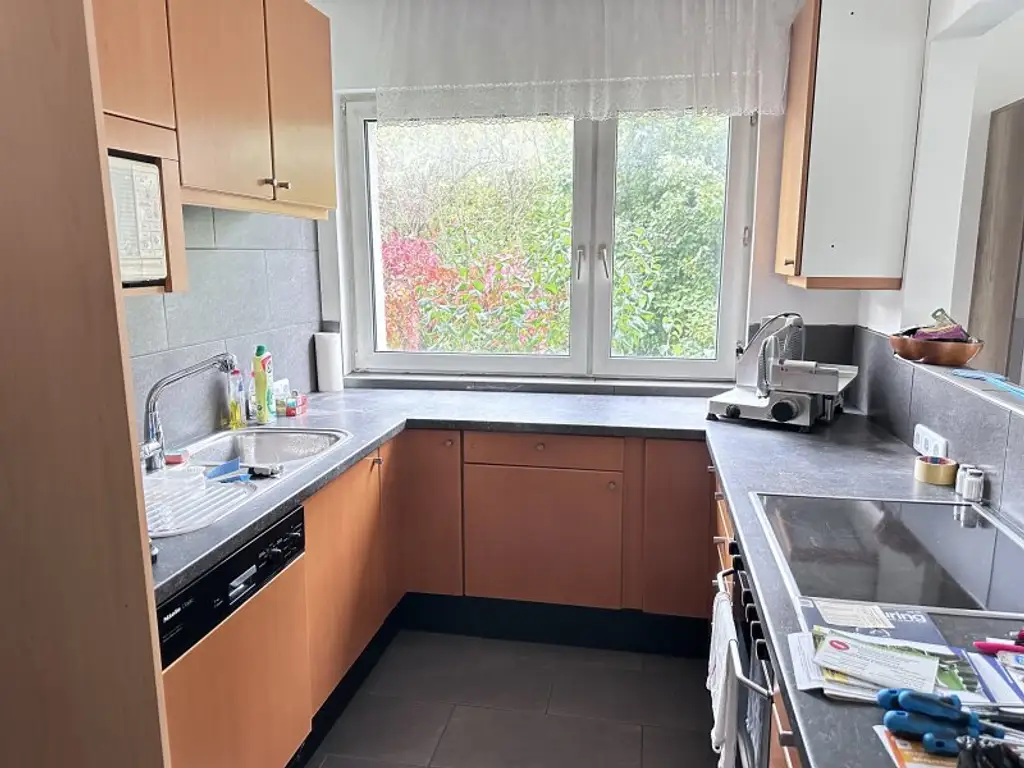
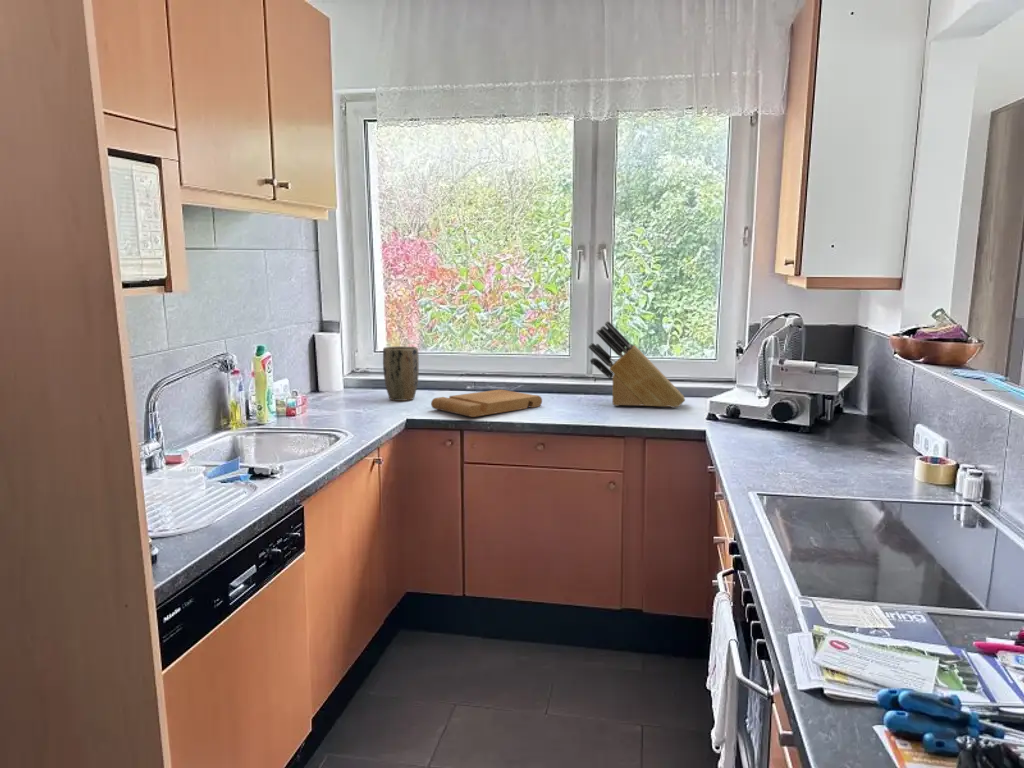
+ plant pot (401, 373)
+ cutting board (487, 402)
+ knife block (636, 363)
